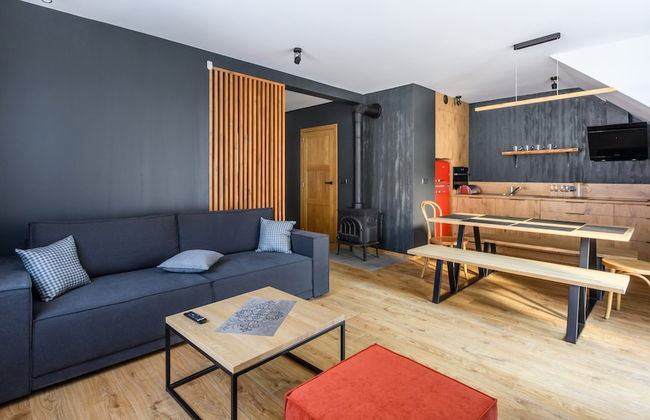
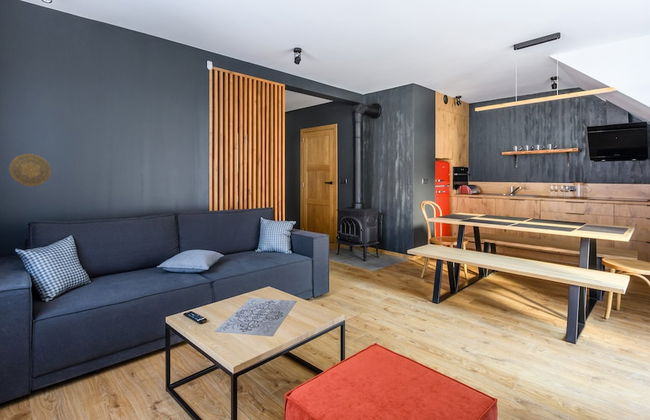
+ decorative plate (30, 170)
